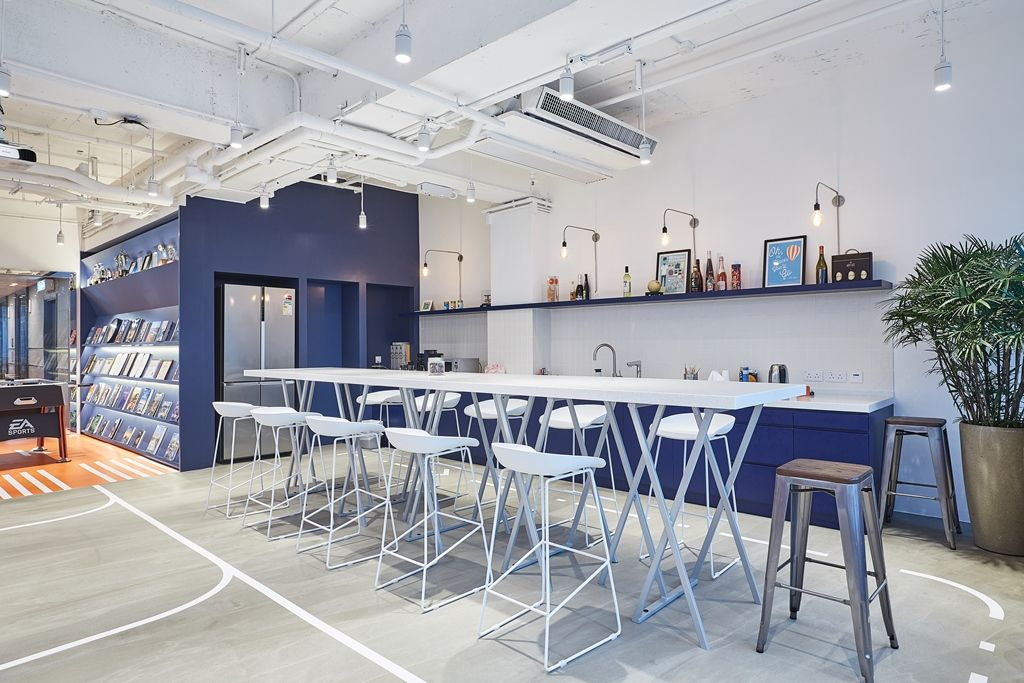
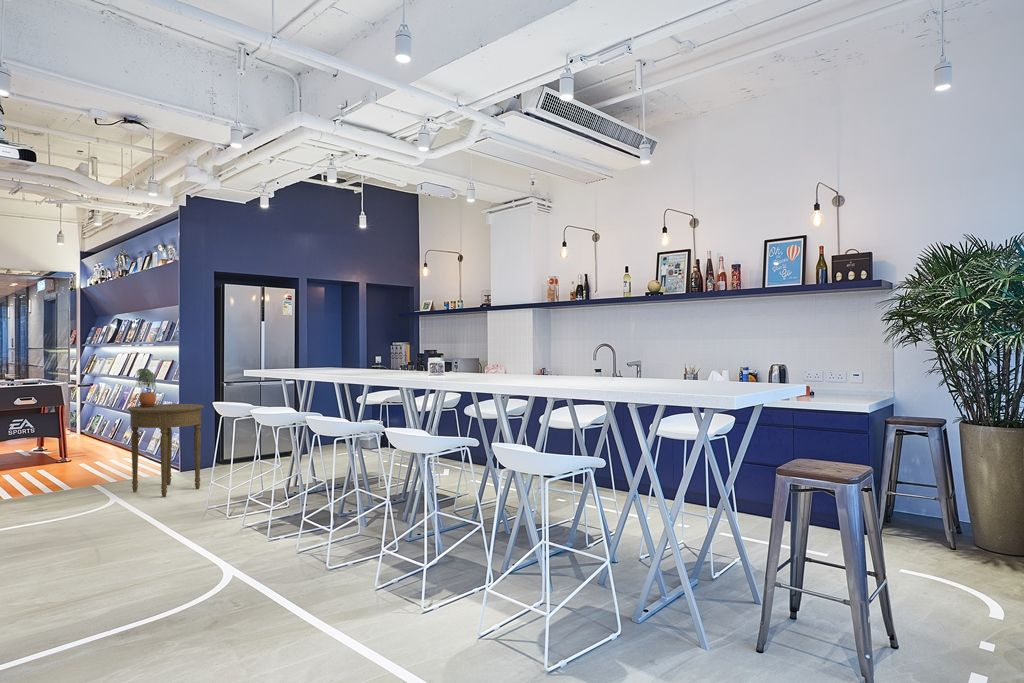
+ side table (166, 448)
+ potted plant (146, 387)
